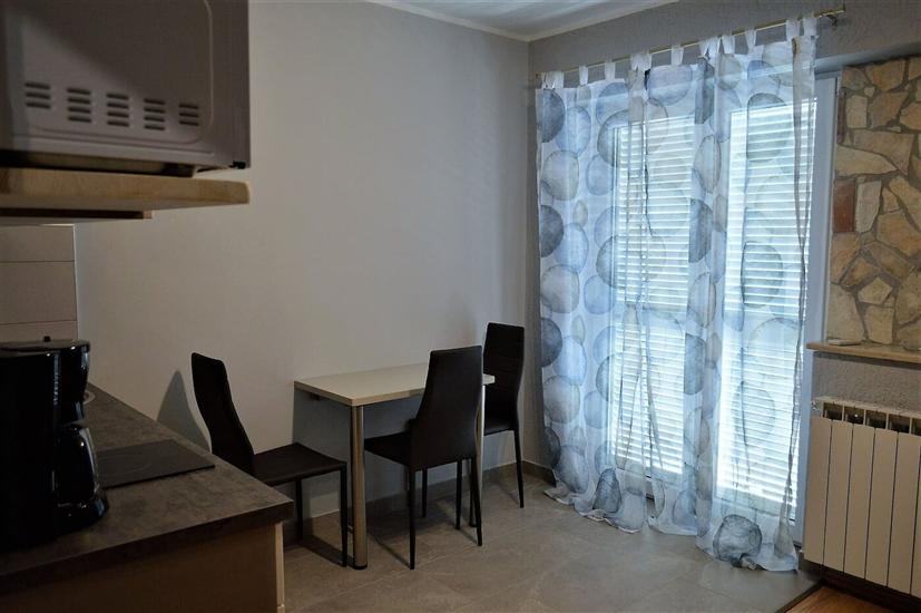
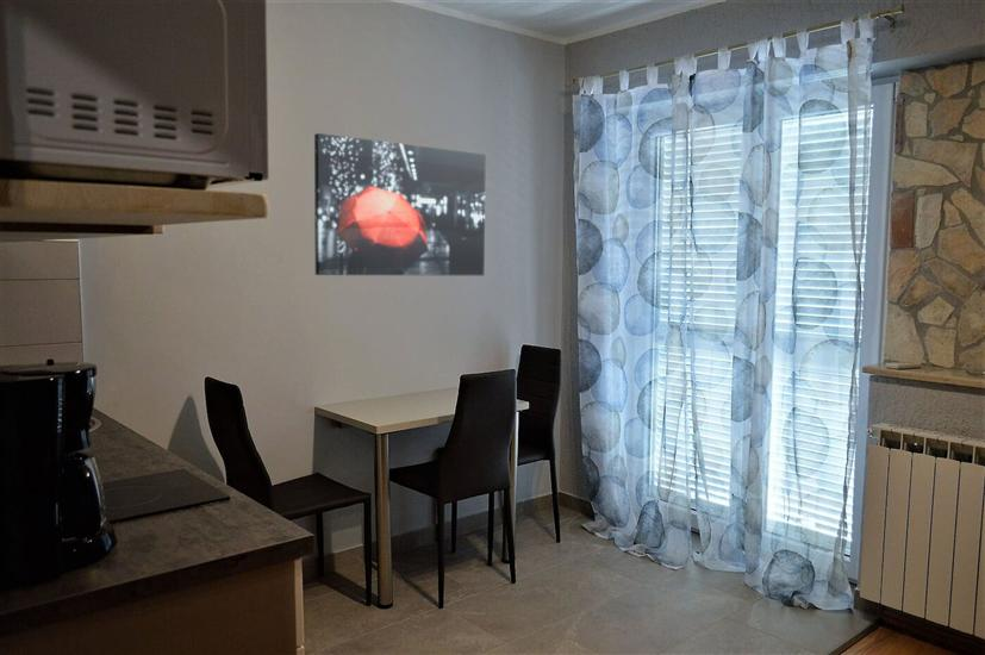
+ wall art (406, 210)
